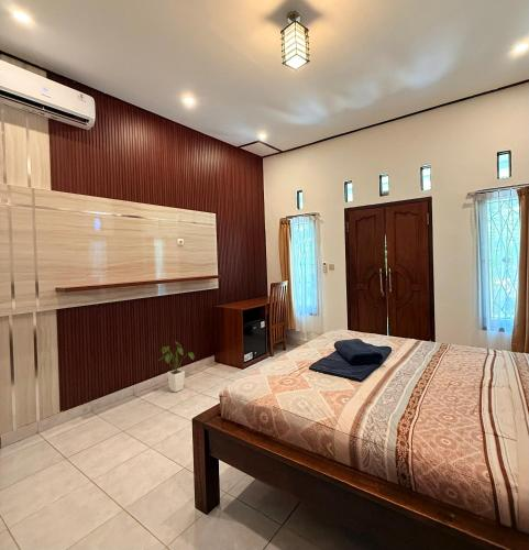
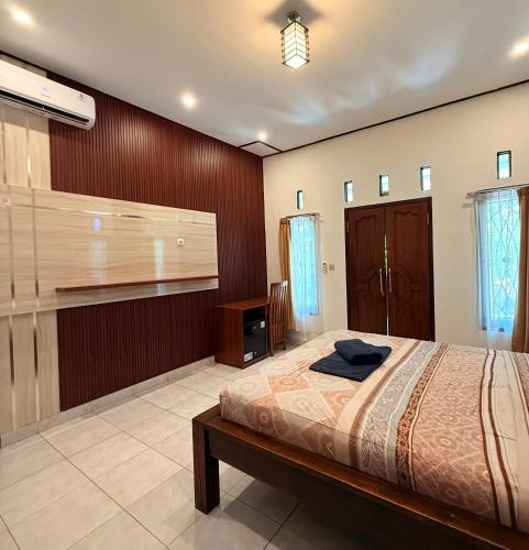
- house plant (178, 366)
